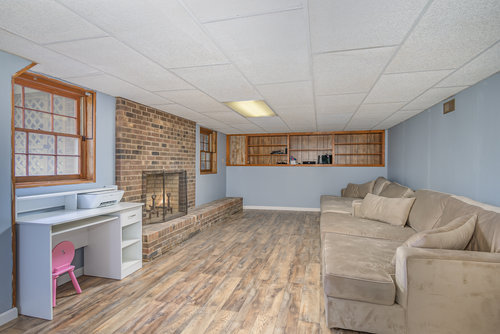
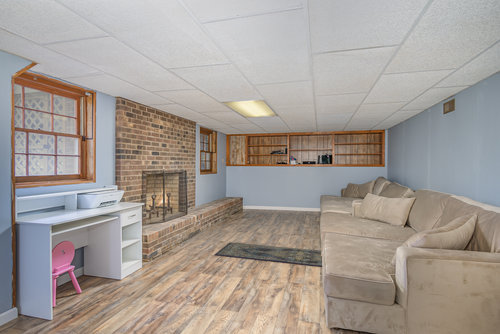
+ rug (299, 255)
